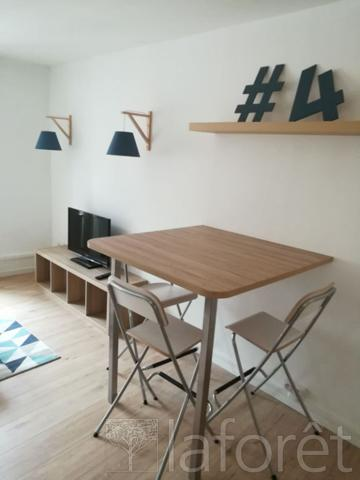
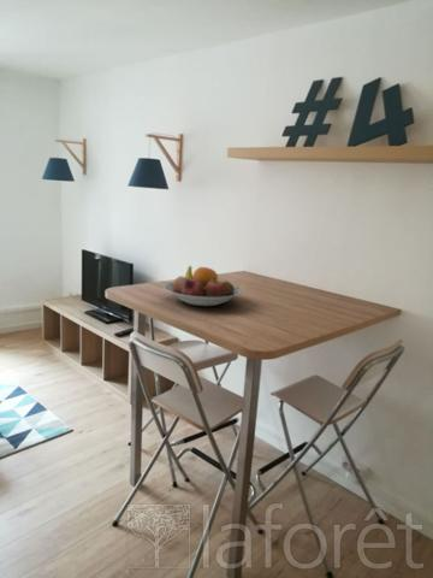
+ fruit bowl (203, 285)
